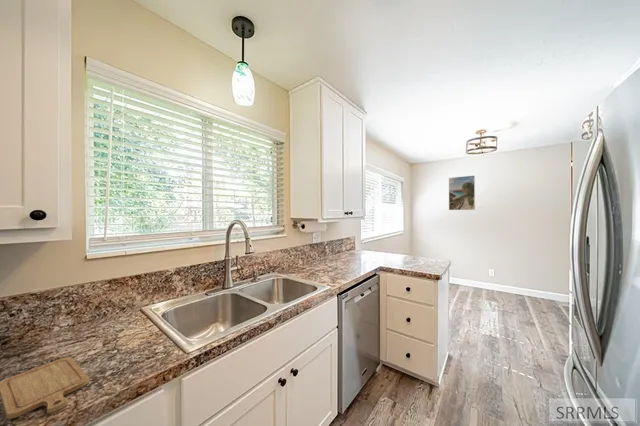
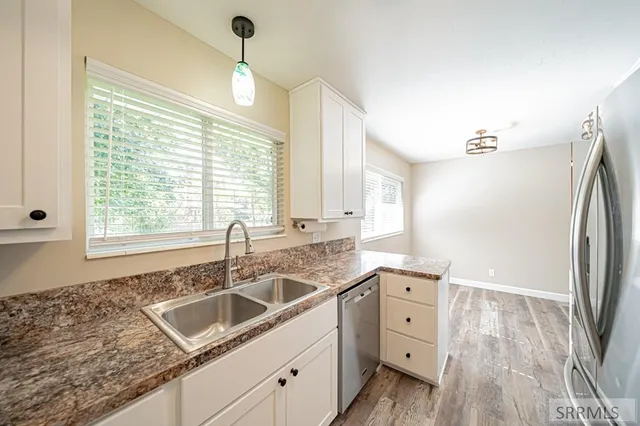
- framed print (461, 193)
- chopping board (46, 386)
